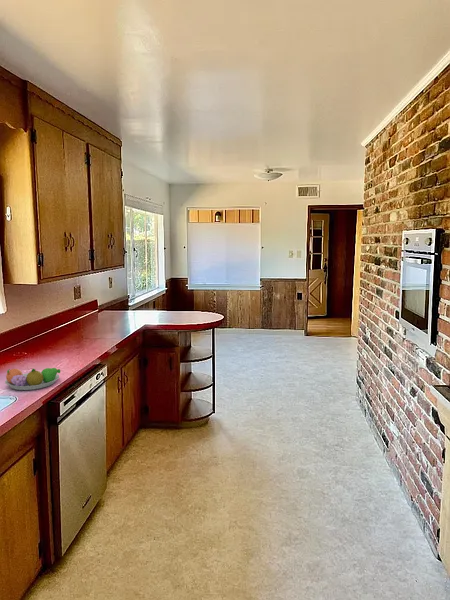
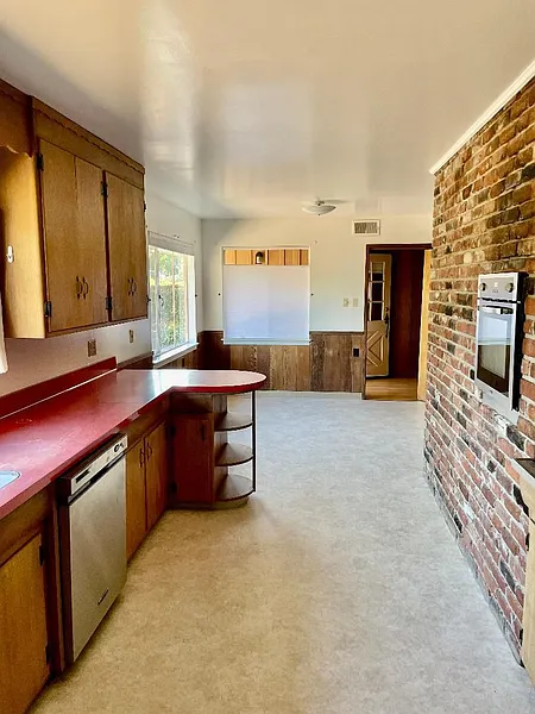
- fruit bowl (33, 374)
